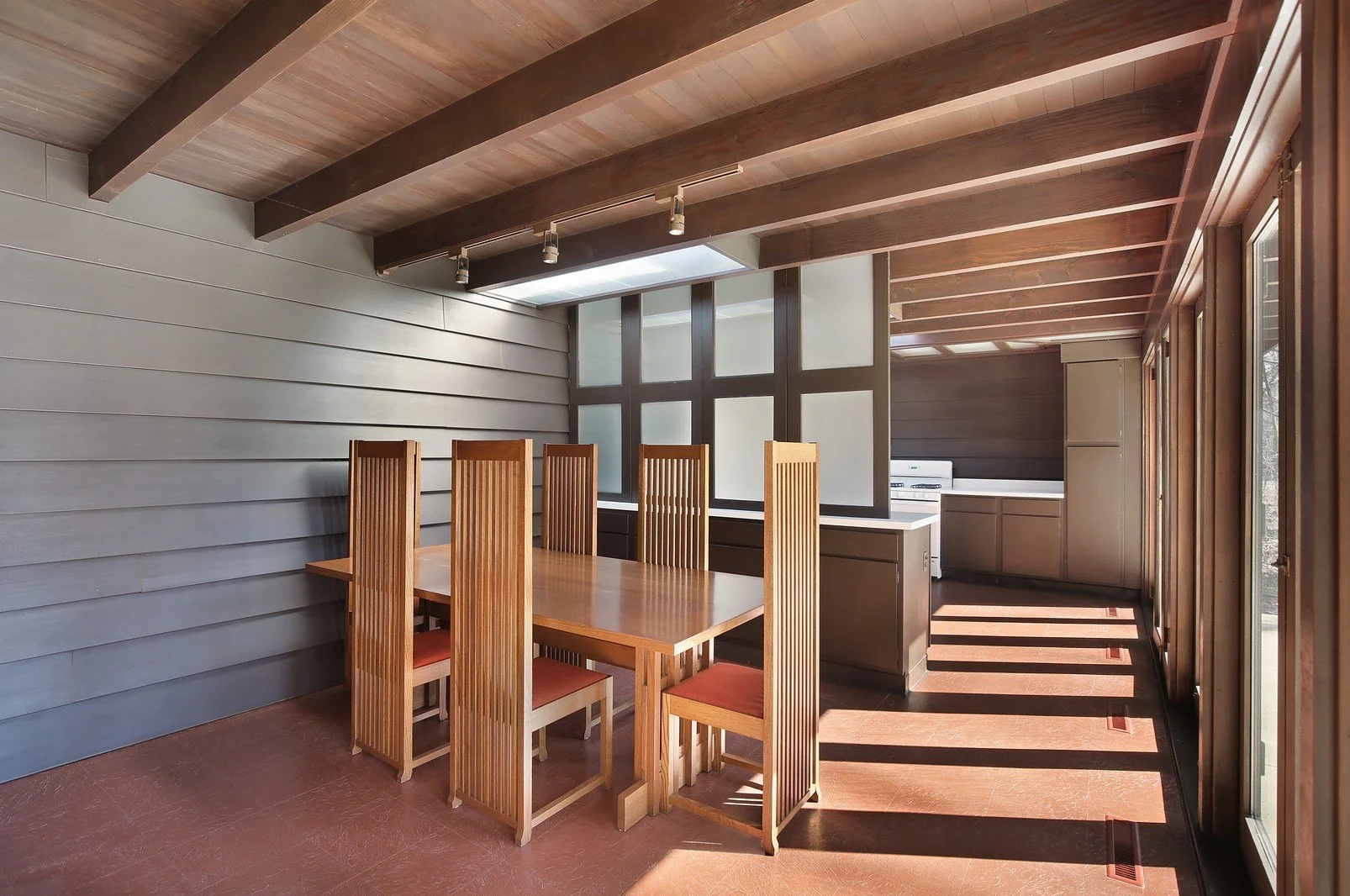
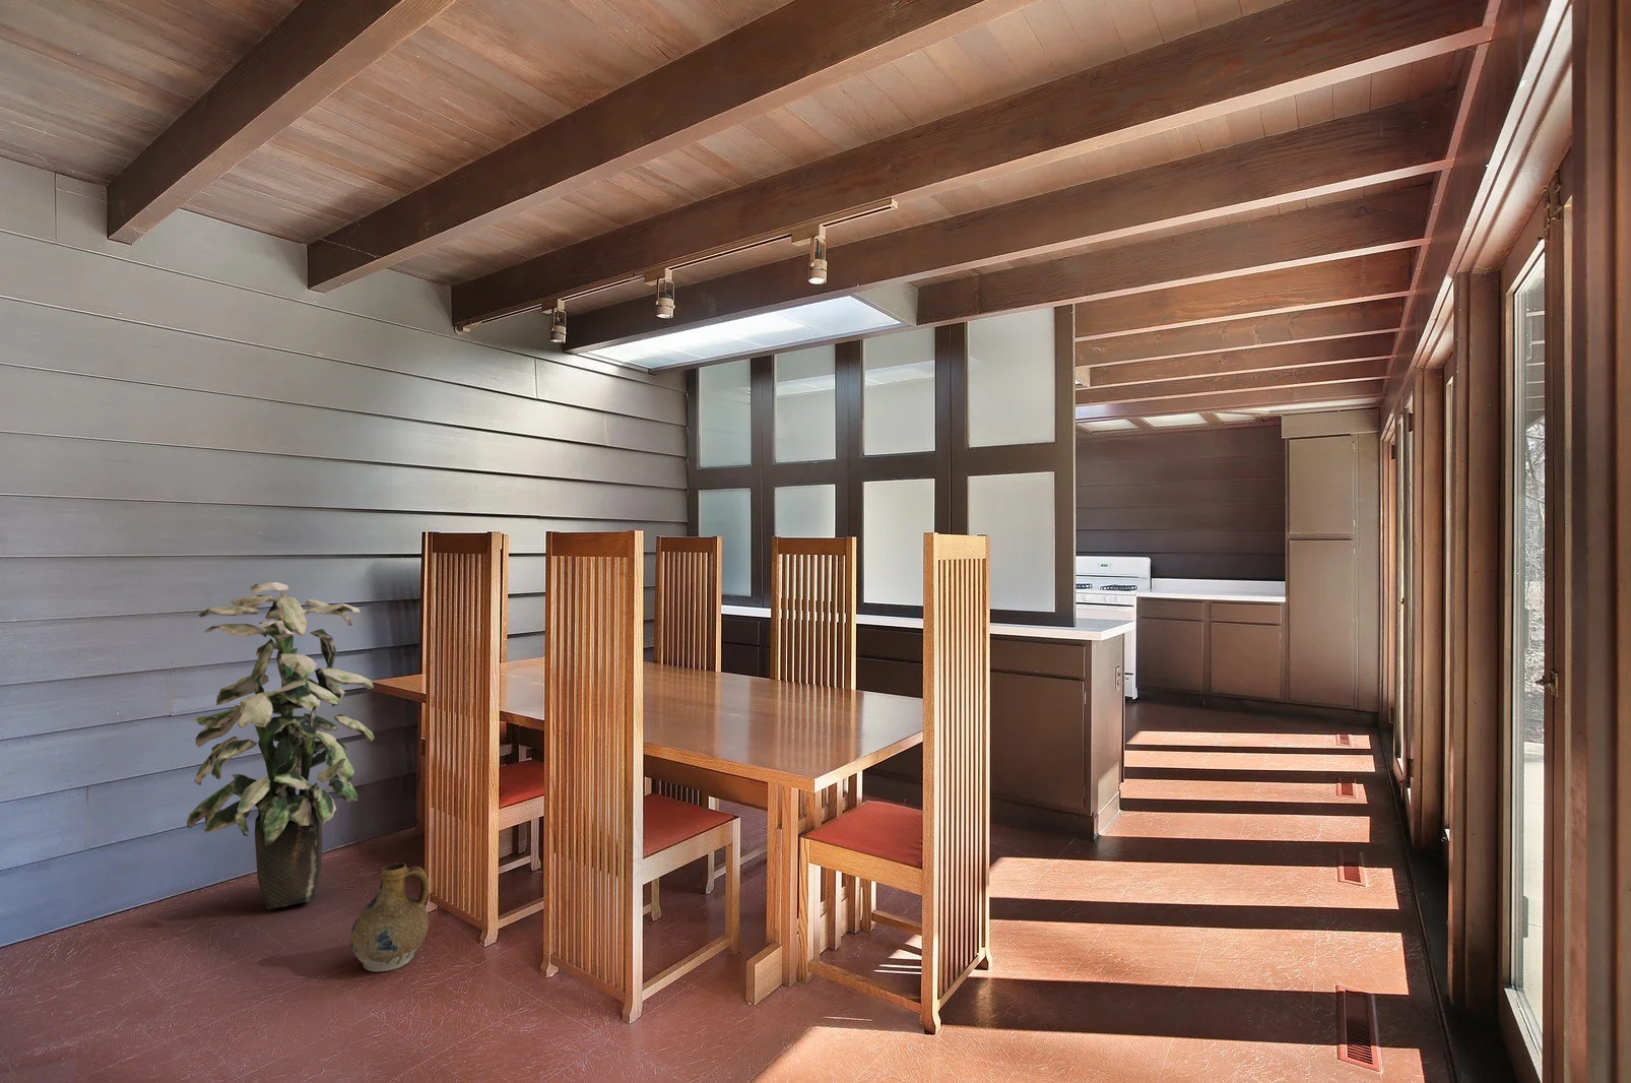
+ indoor plant (279, 740)
+ ceramic jug (390, 914)
